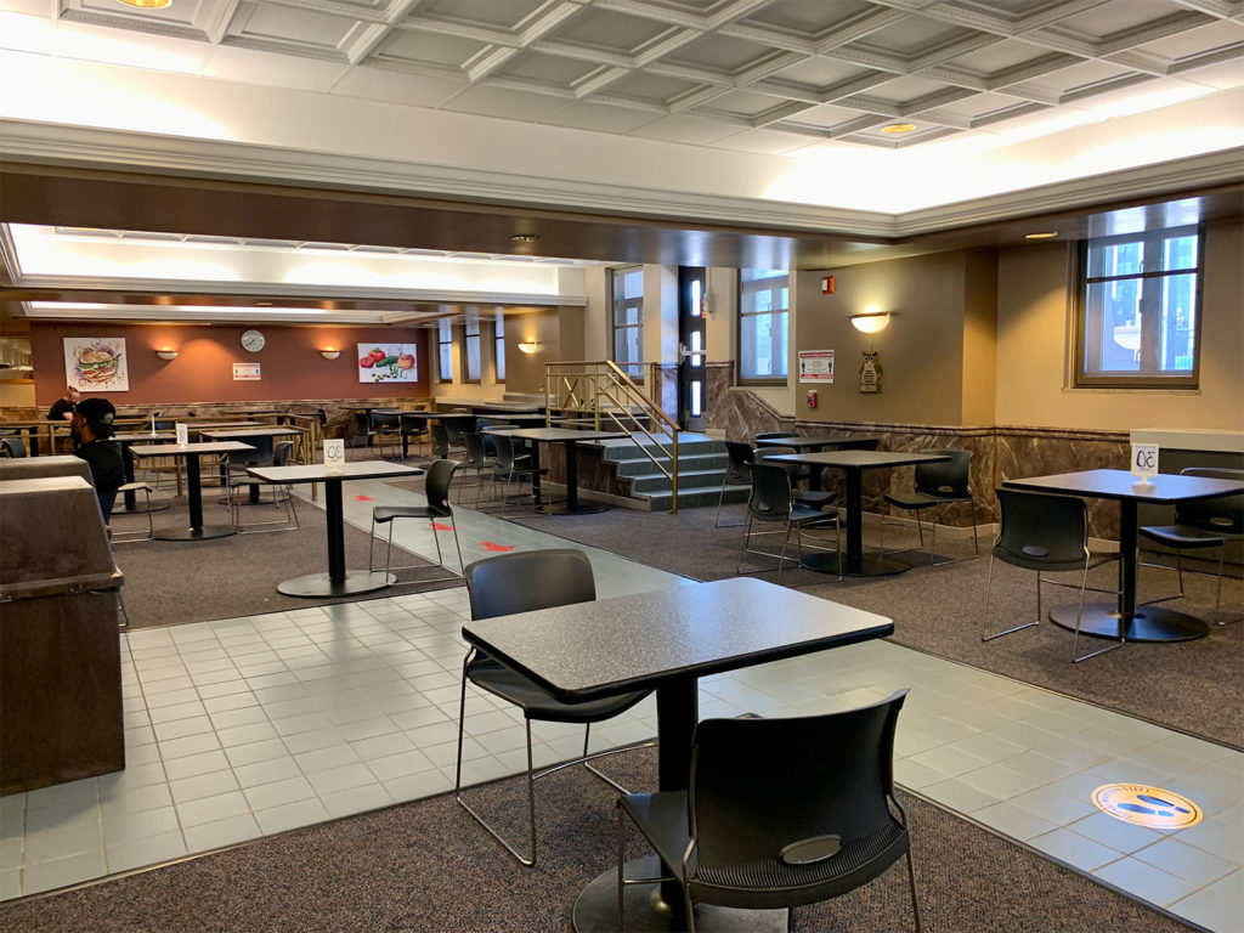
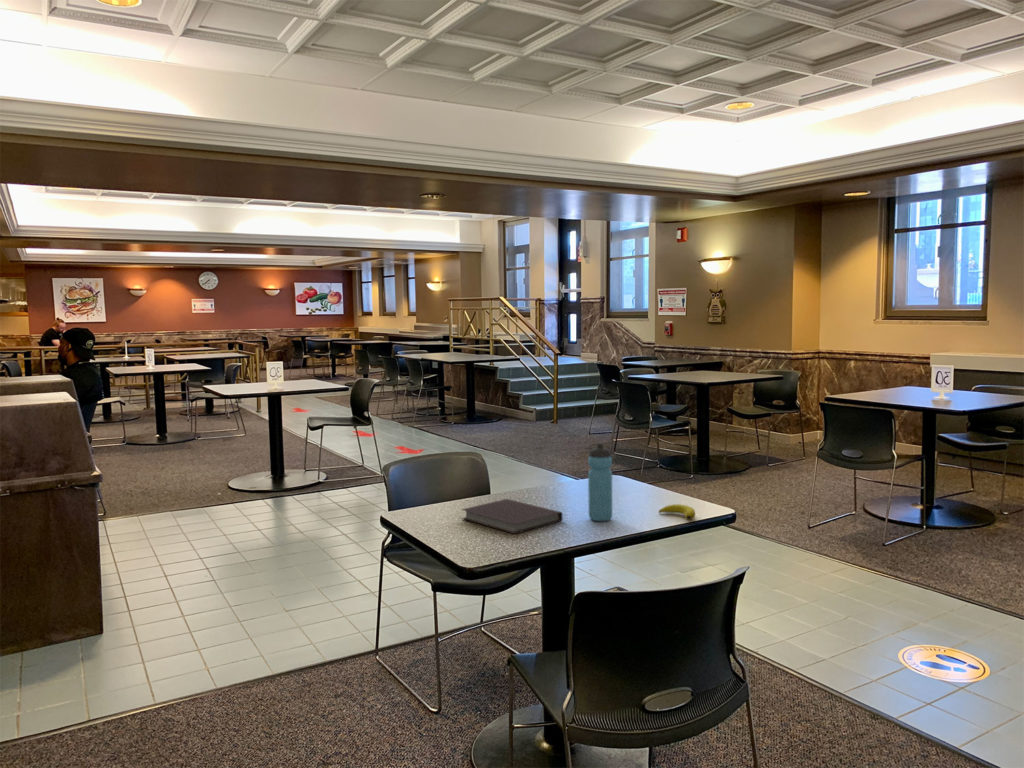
+ banana (679, 510)
+ notebook (511, 515)
+ water bottle (600, 481)
